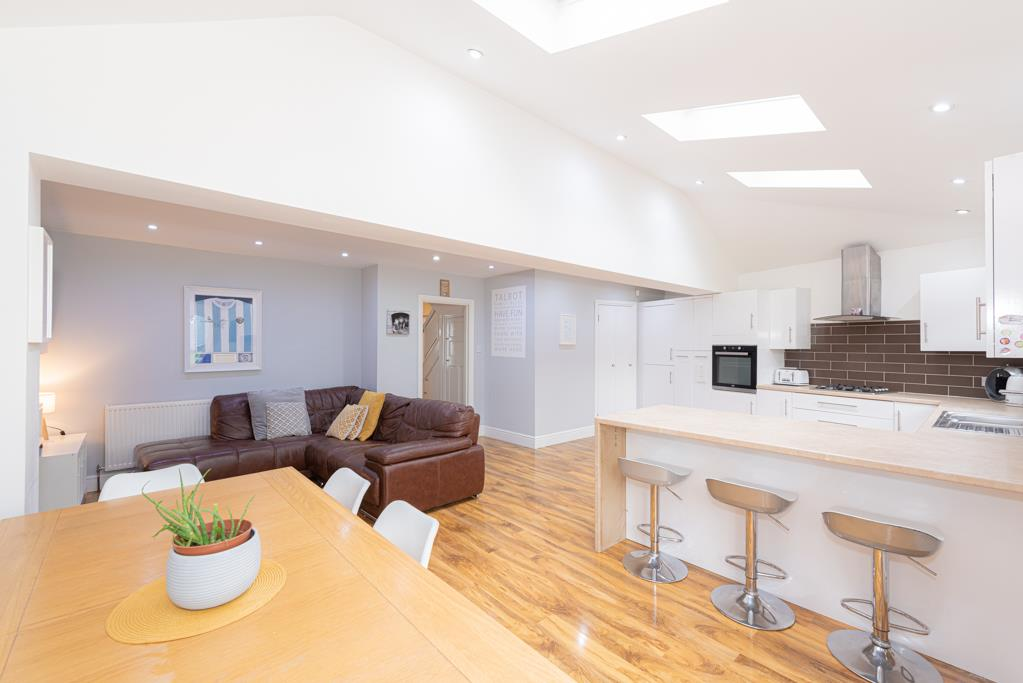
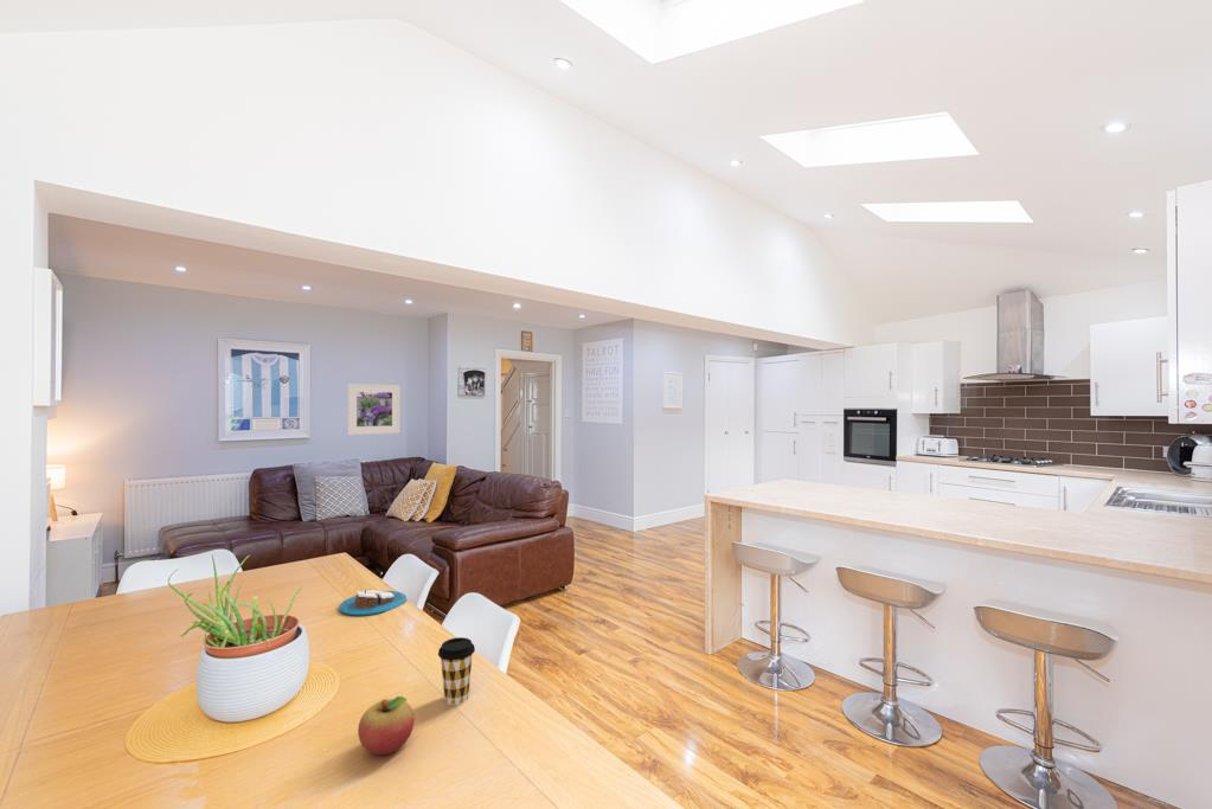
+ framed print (374, 409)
+ coffee cup (456, 670)
+ candle (373, 592)
+ fruit (386, 720)
